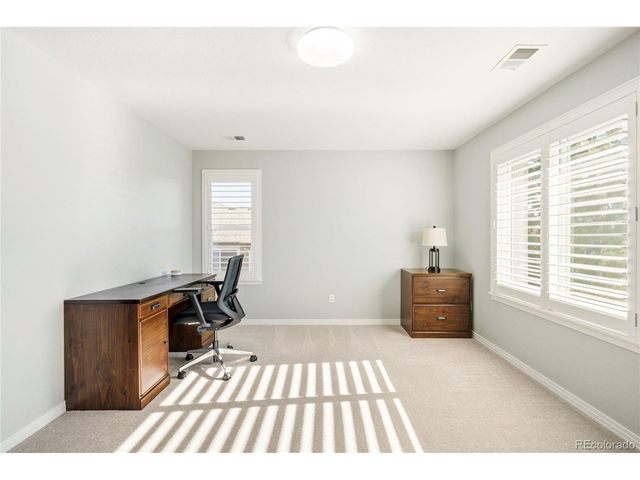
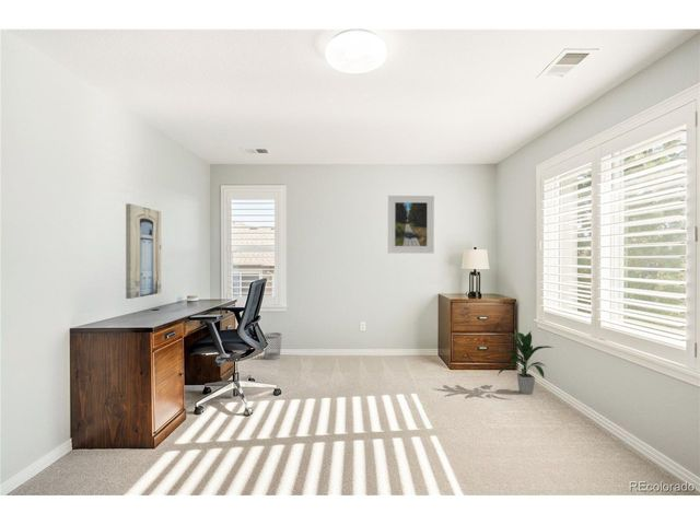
+ indoor plant (524, 360)
+ wall art (144, 252)
+ wastebasket (271, 346)
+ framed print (410, 224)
